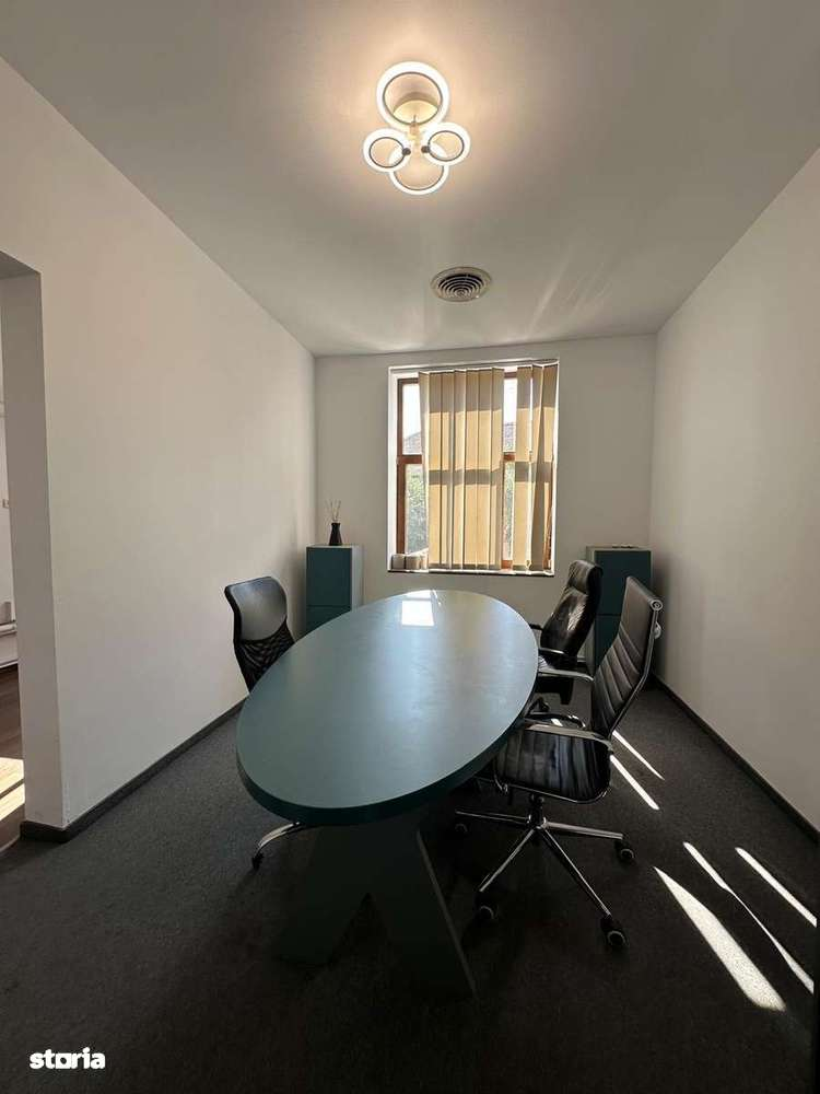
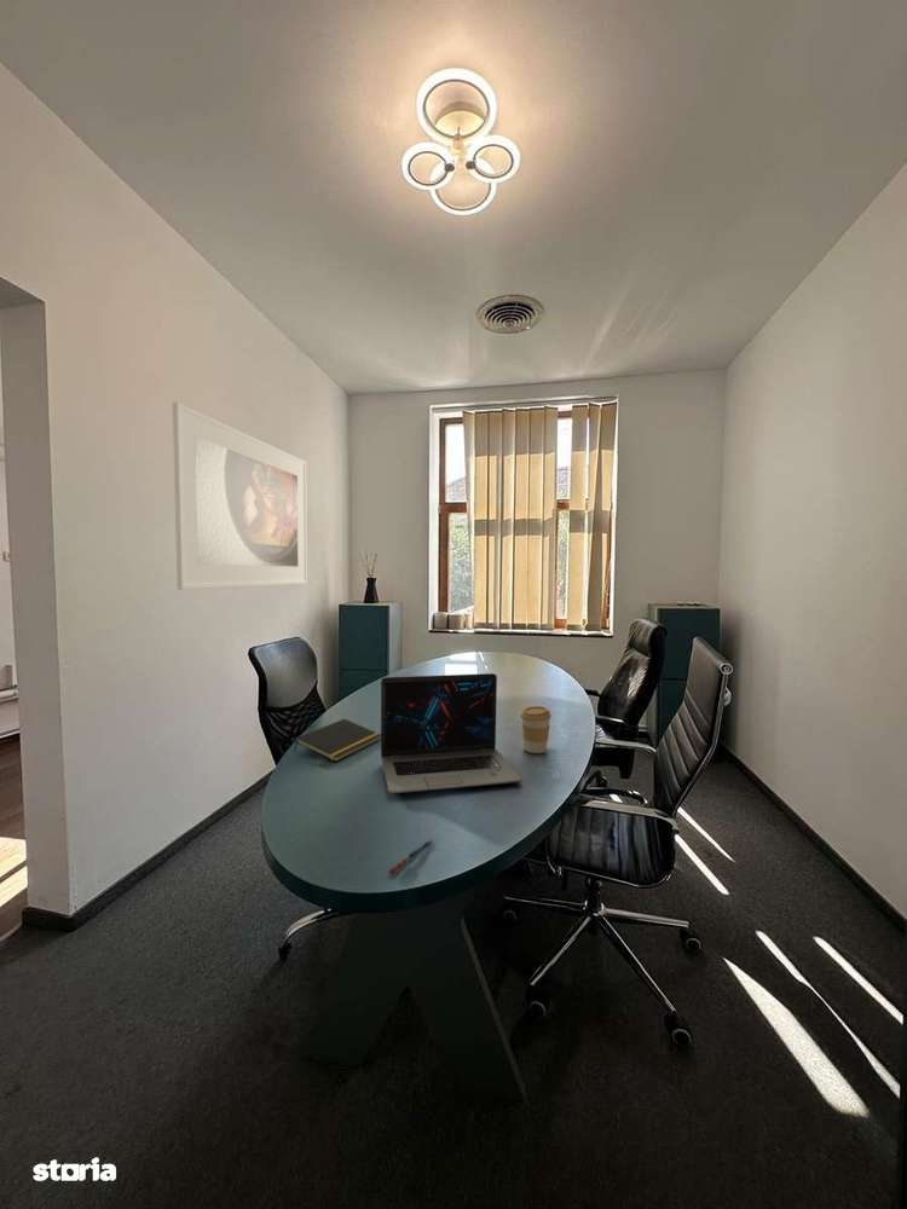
+ pen (411, 855)
+ coffee cup (535, 728)
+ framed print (254, 513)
+ laptop (447, 729)
+ notepad (340, 737)
